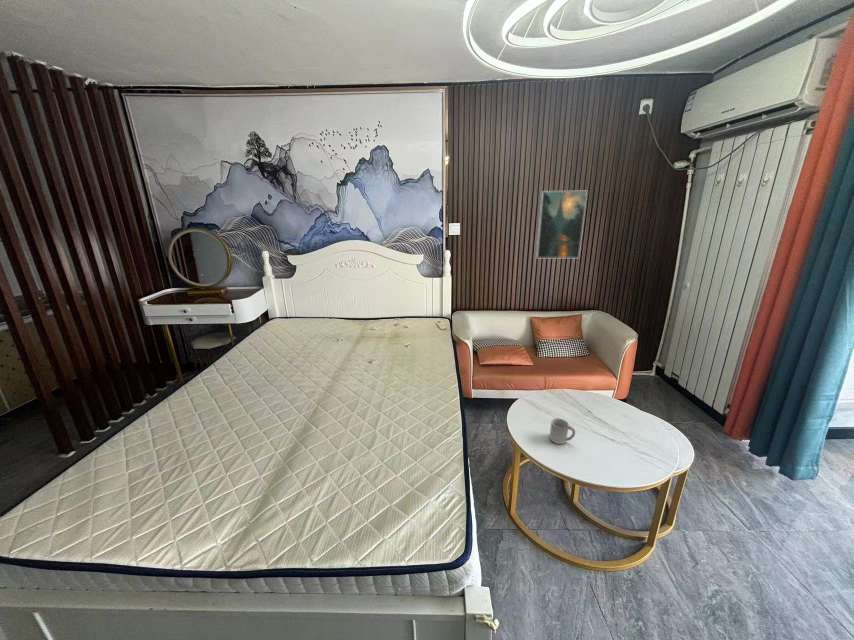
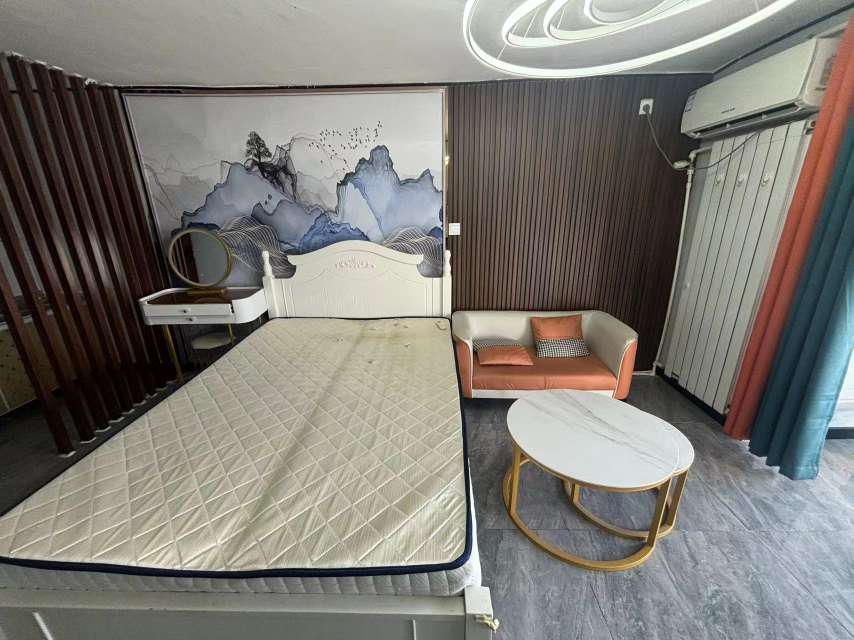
- cup (562, 432)
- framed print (560, 225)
